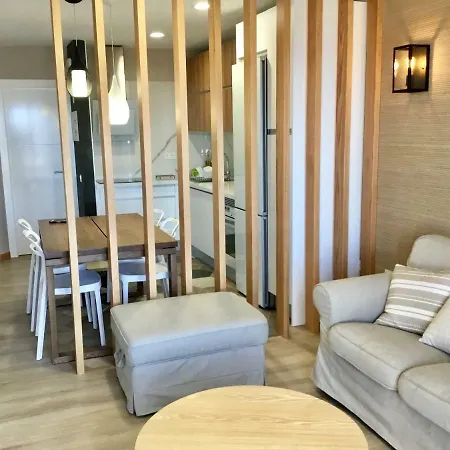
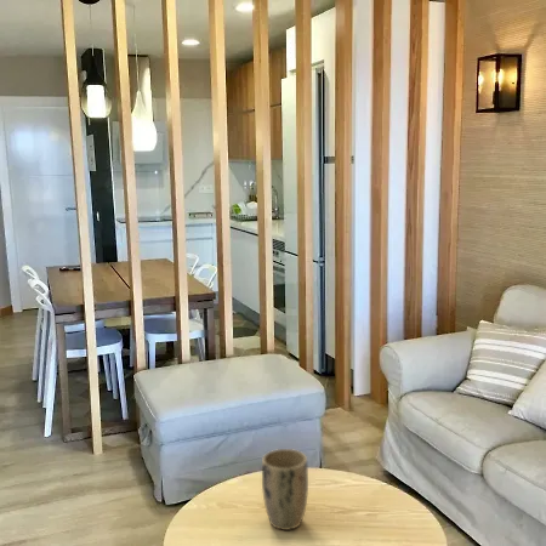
+ plant pot (284, 489)
